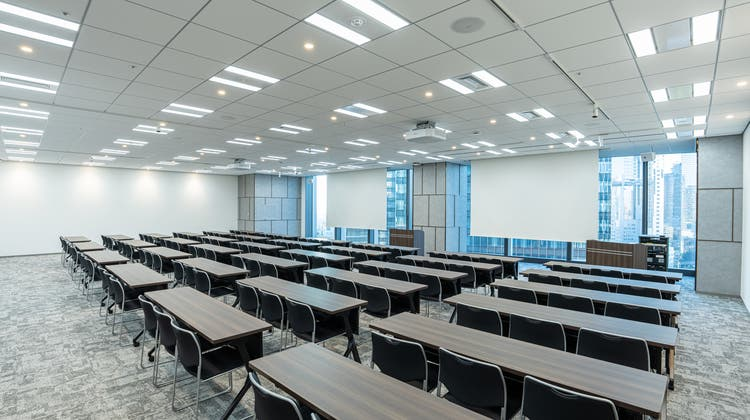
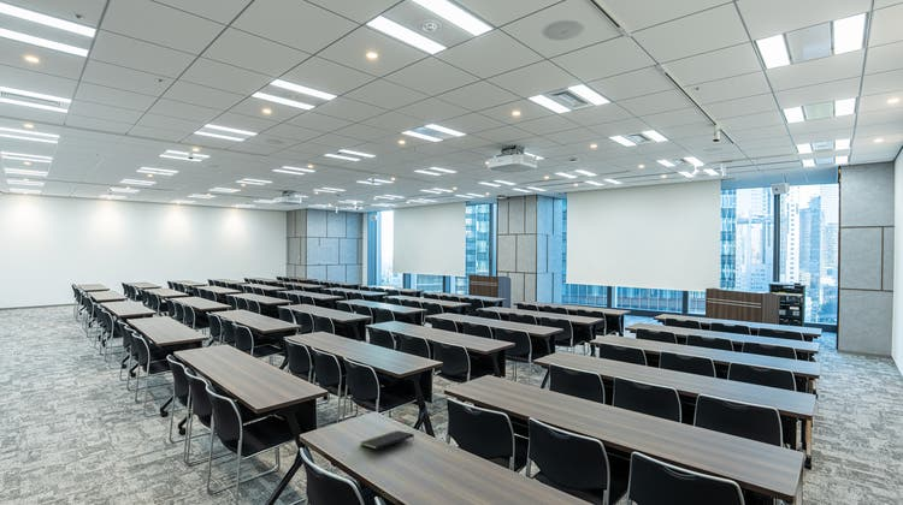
+ notepad (386, 439)
